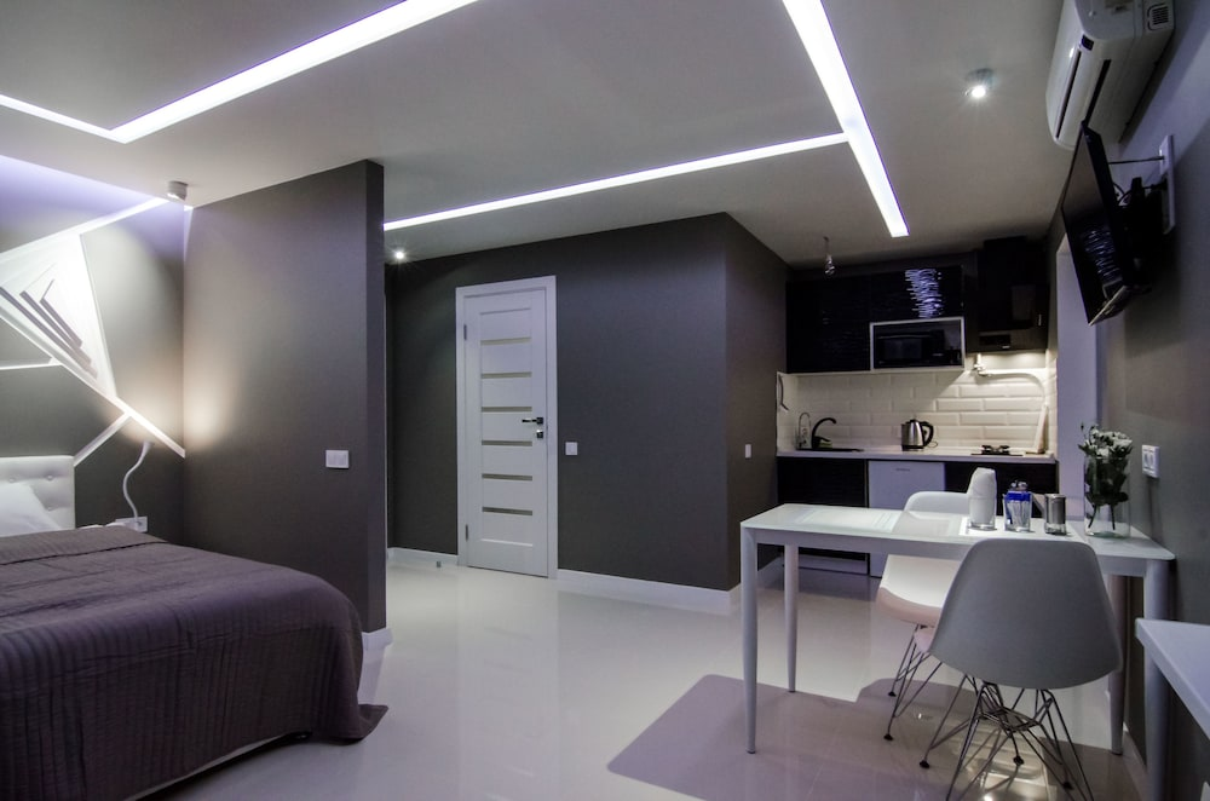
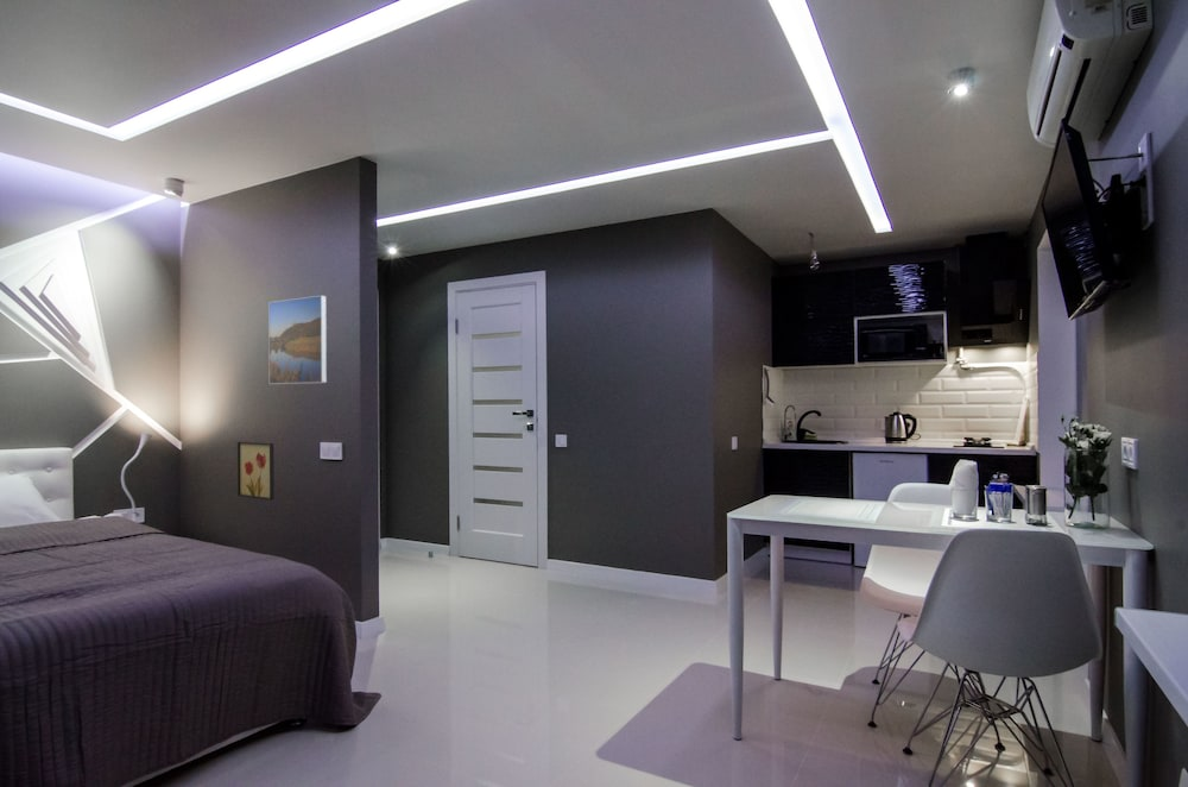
+ wall art (255, 470)
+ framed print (296, 341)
